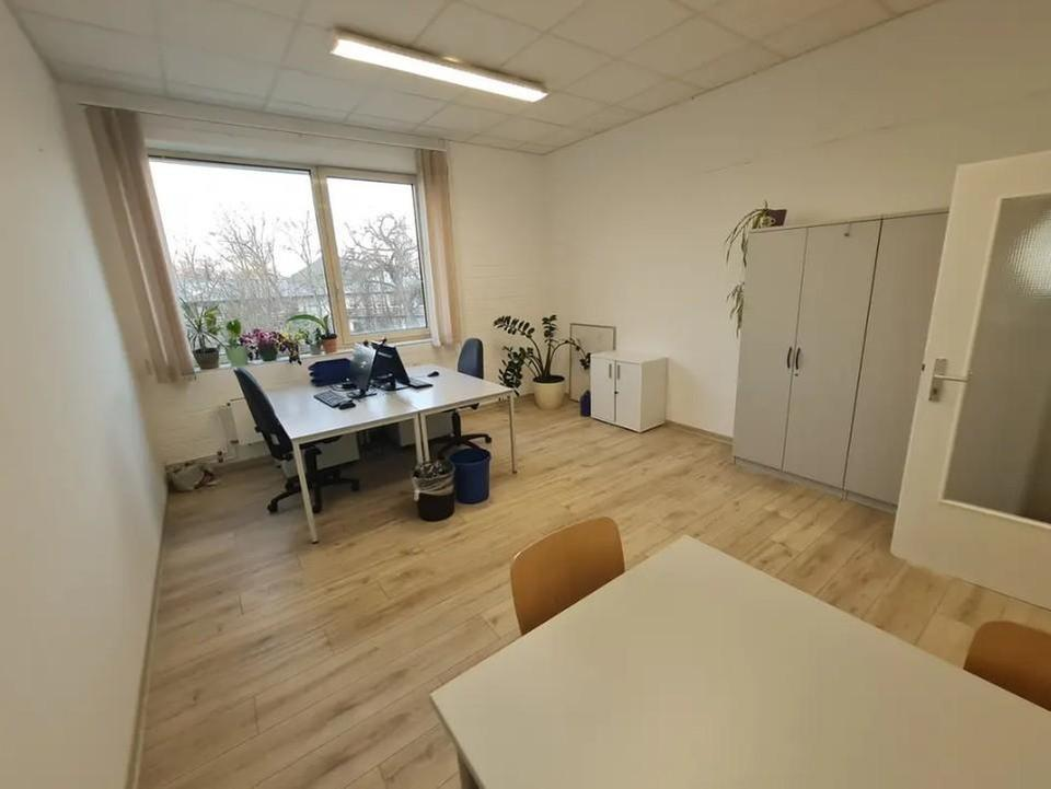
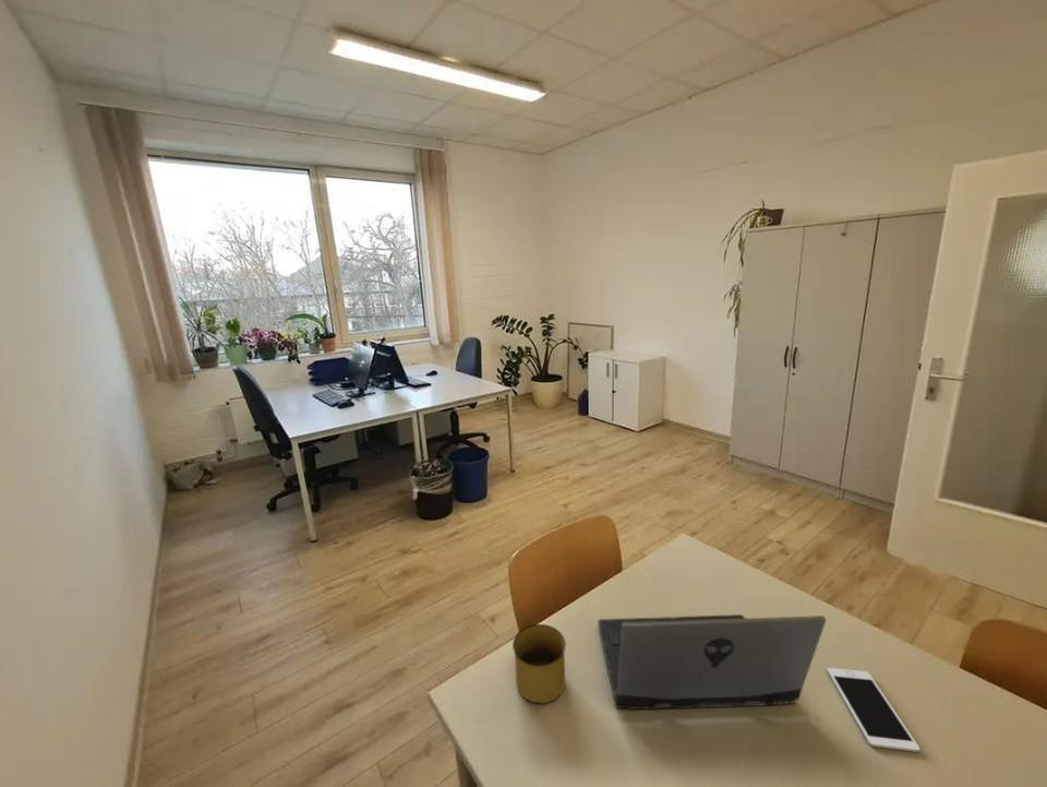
+ cell phone (868, 705)
+ laptop computer (691, 622)
+ mug (538, 658)
